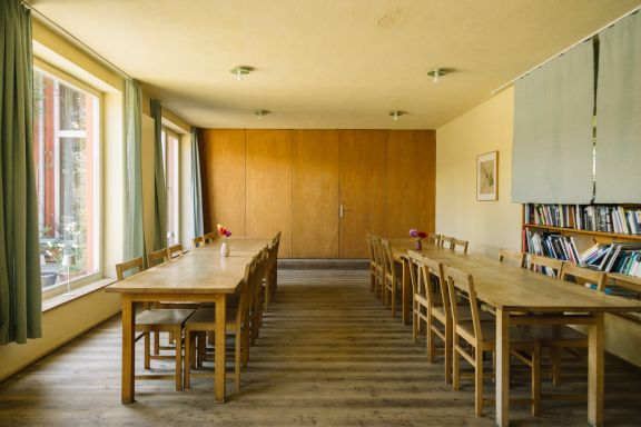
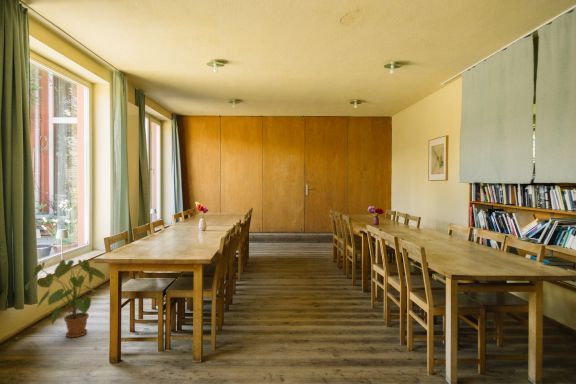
+ house plant (71, 294)
